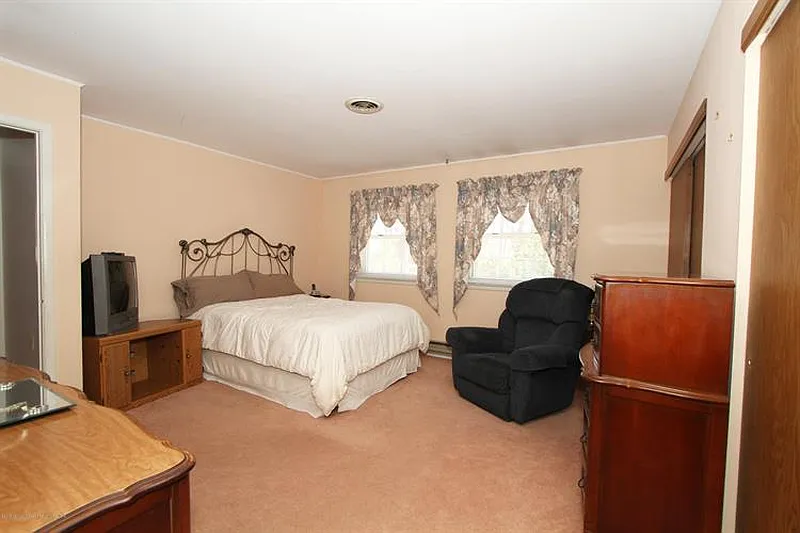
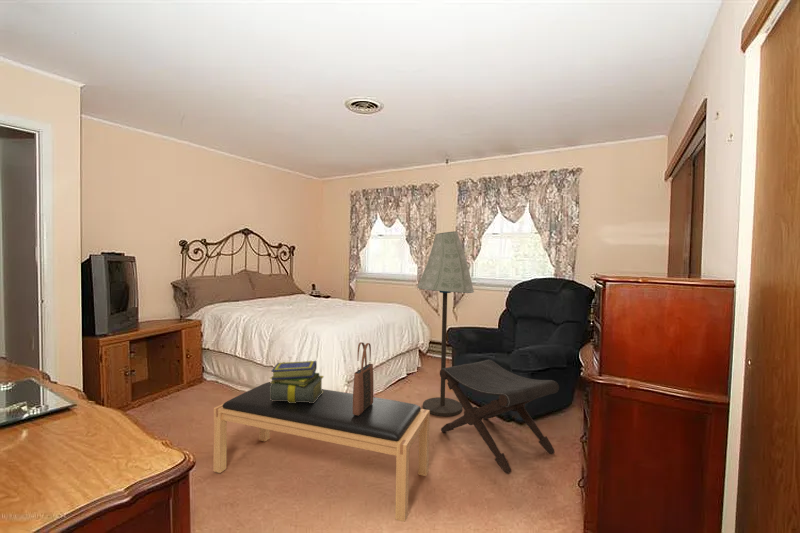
+ floor lamp (444, 319)
+ stack of books (295, 380)
+ bench (321, 436)
+ footstool (495, 408)
+ tote bag (363, 376)
